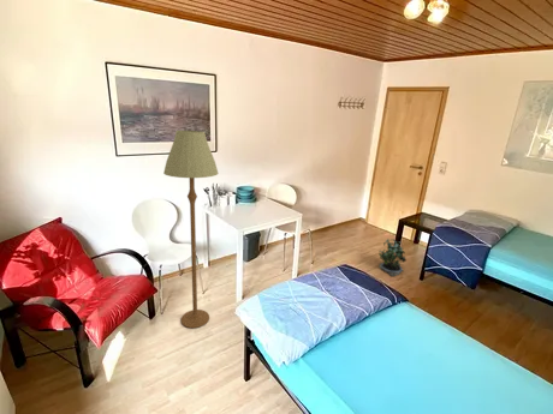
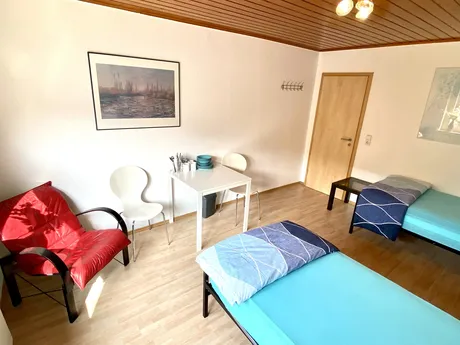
- potted plant (392, 254)
- floor lamp (192, 234)
